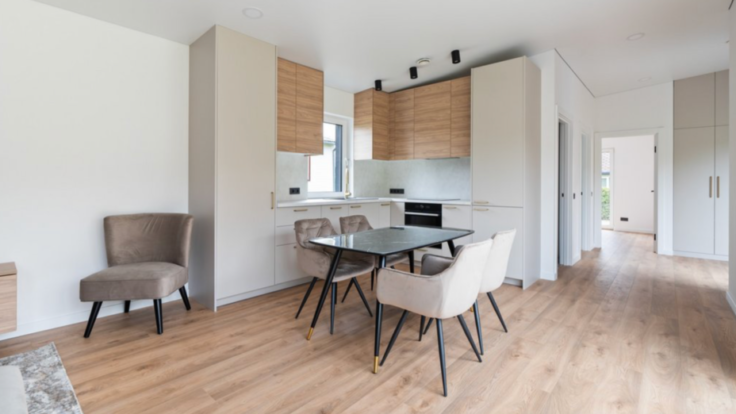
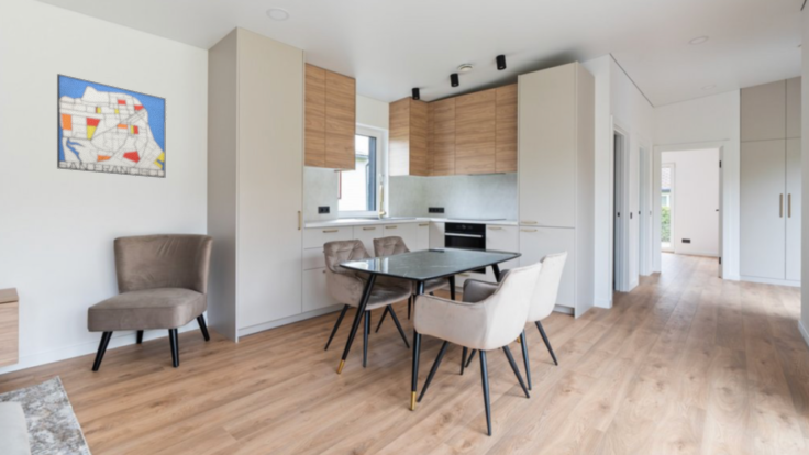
+ wall art (115, 130)
